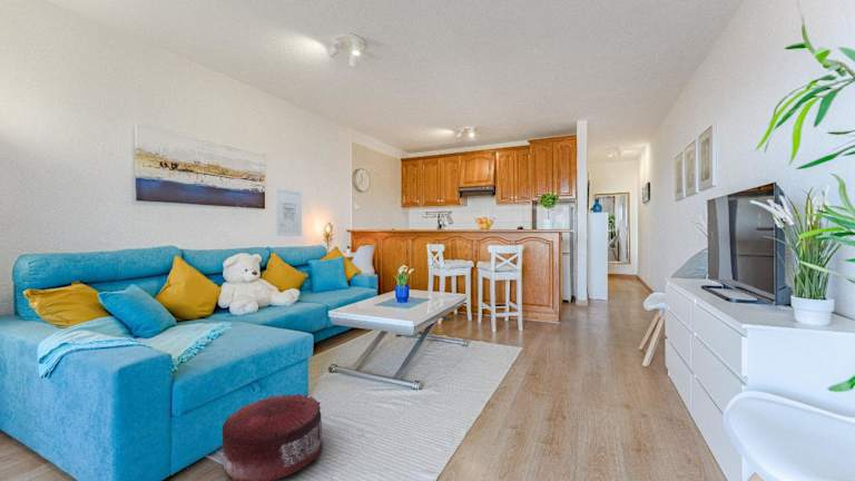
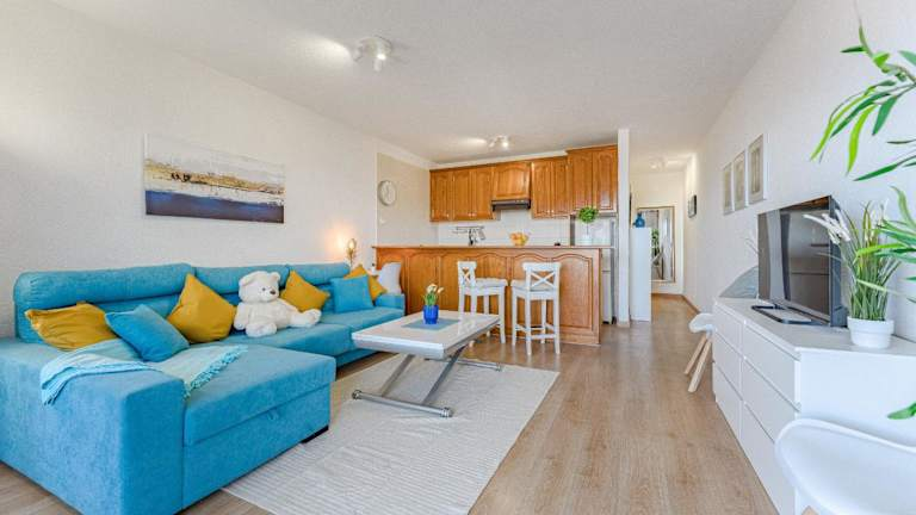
- wall art (288, 213)
- pouf (275, 431)
